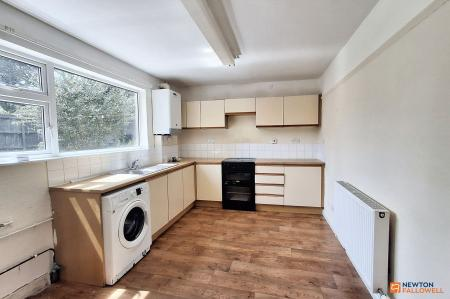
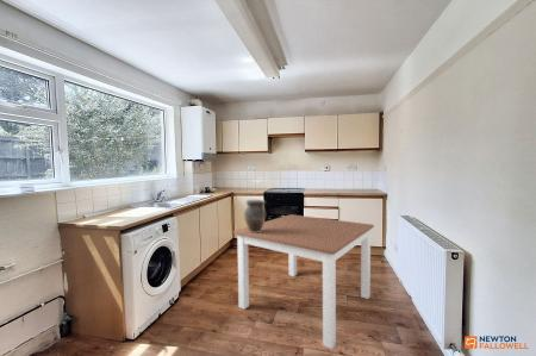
+ ceramic pot (255, 216)
+ dining table (306, 257)
